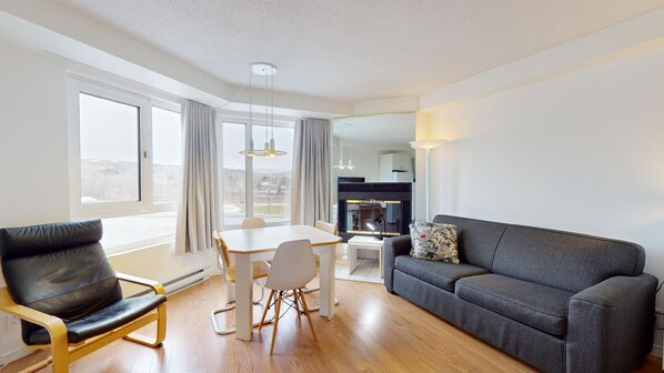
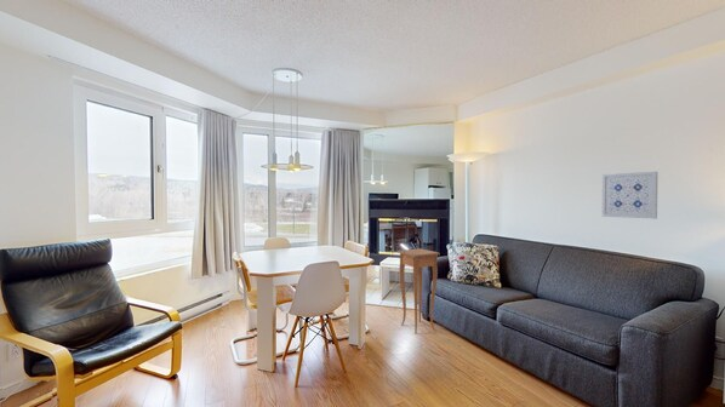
+ wall art (628, 195)
+ side table (417, 290)
